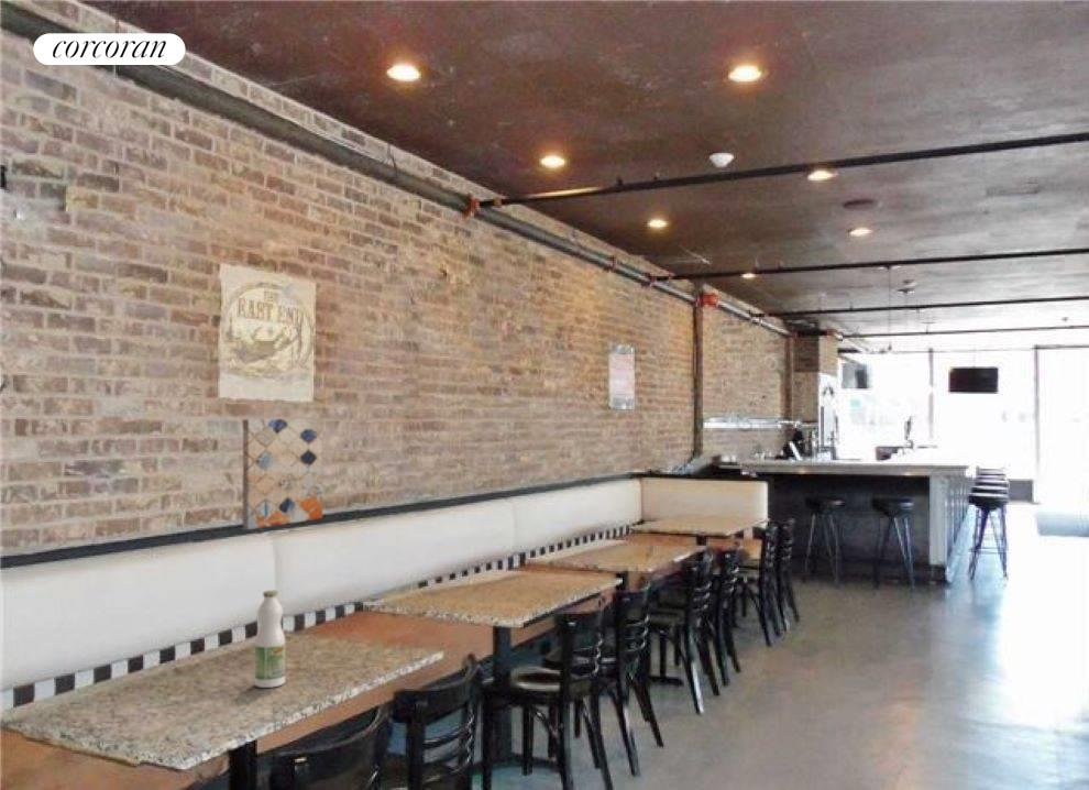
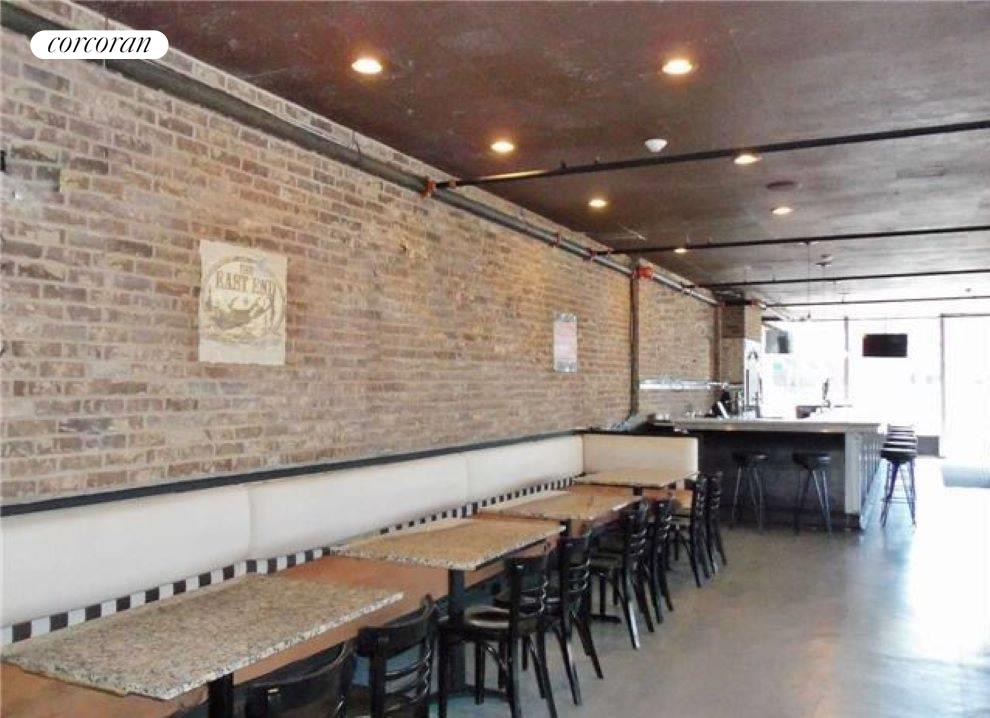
- wall art (284, 471)
- juice bottle (270, 637)
